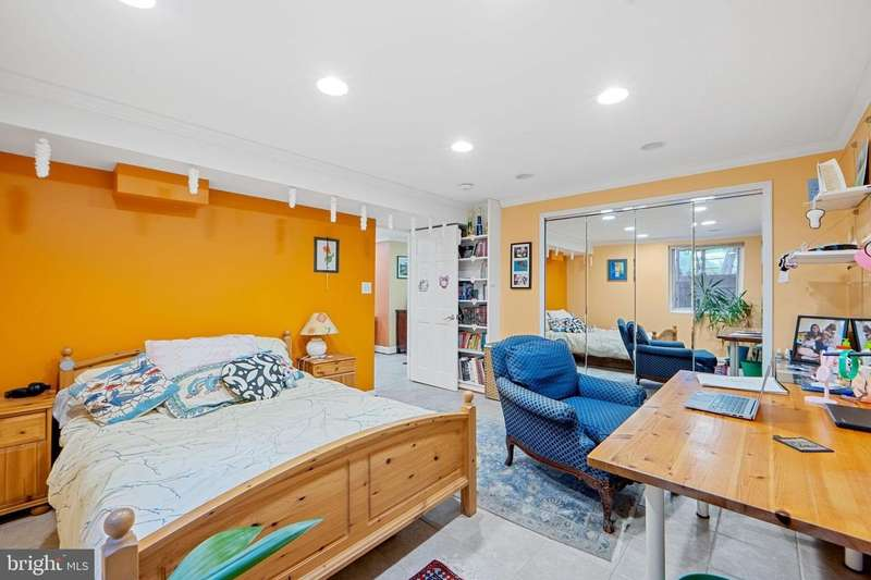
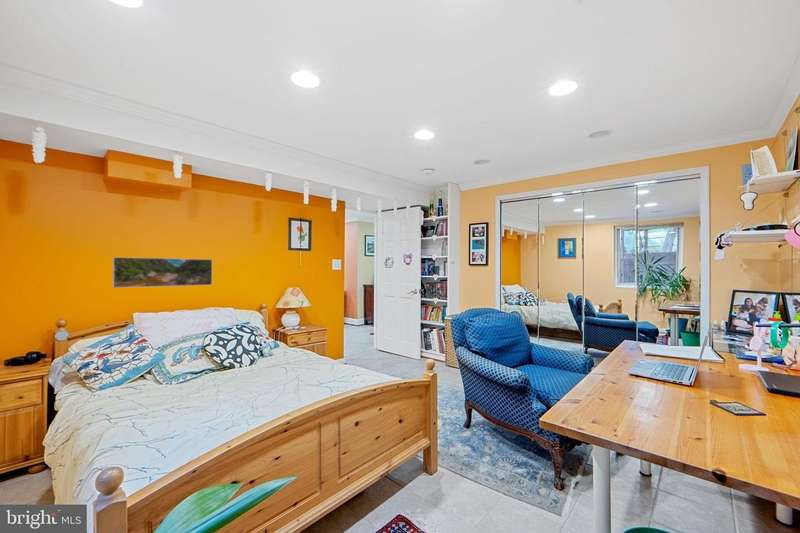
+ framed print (166, 272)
